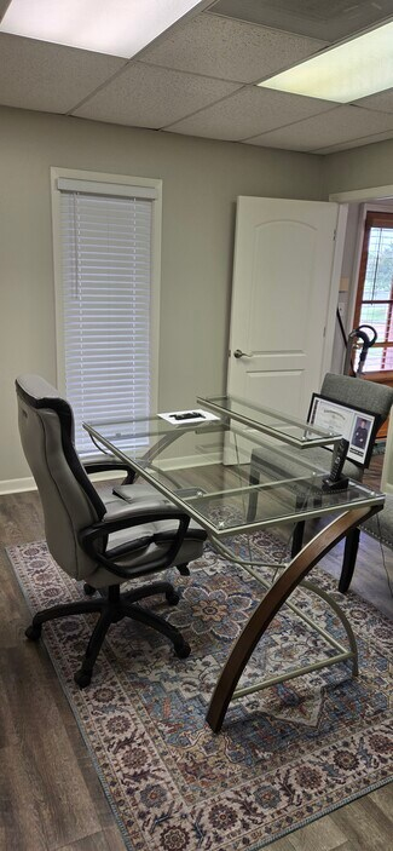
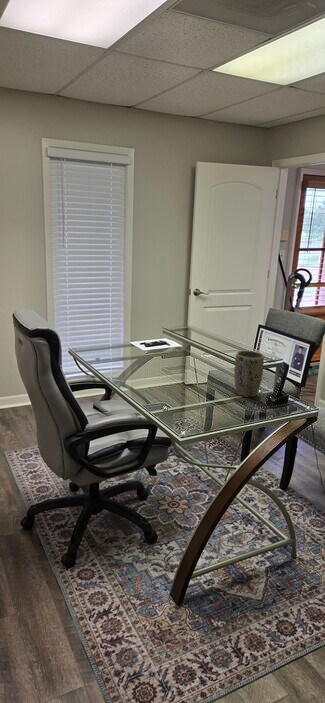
+ plant pot (248, 374)
